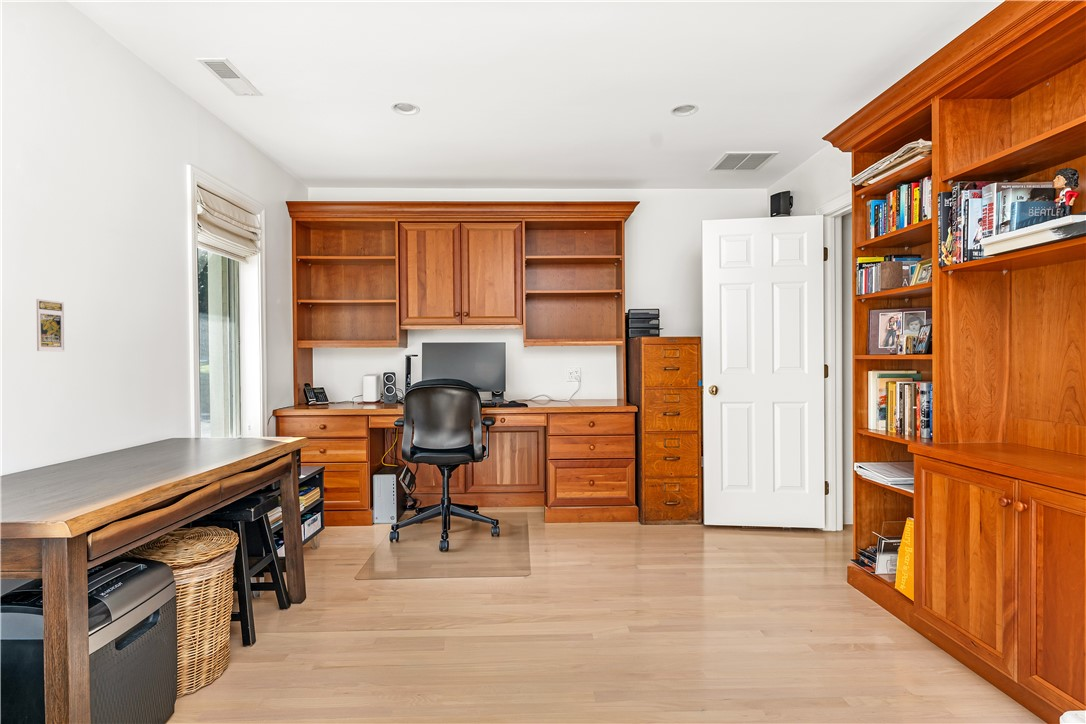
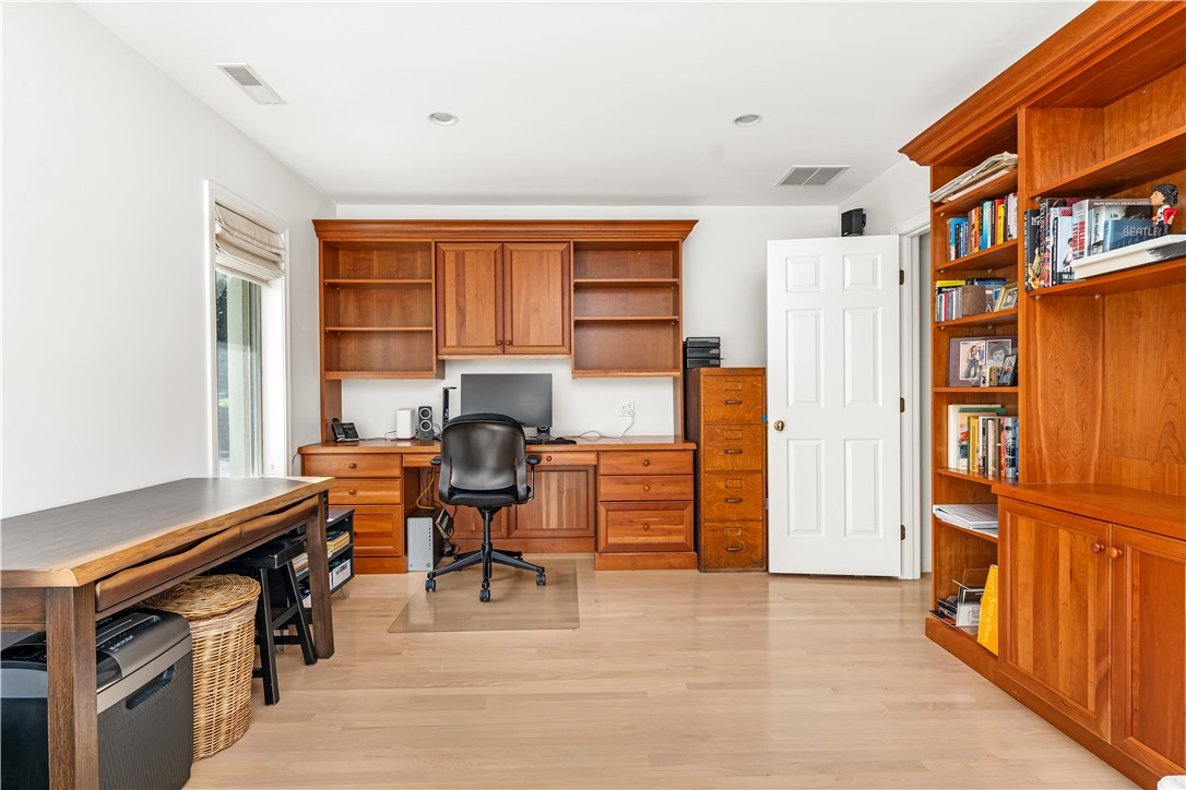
- trading card (50, 325)
